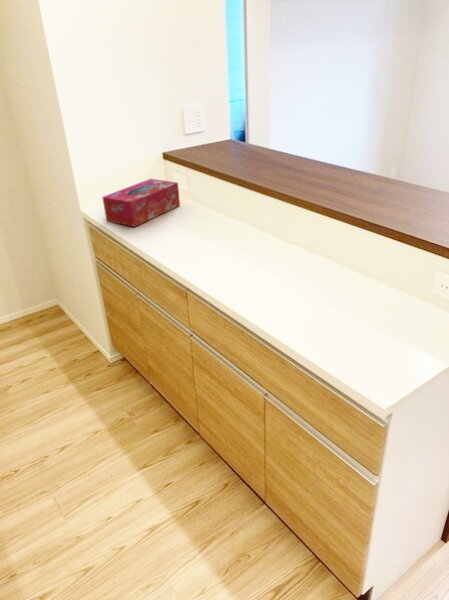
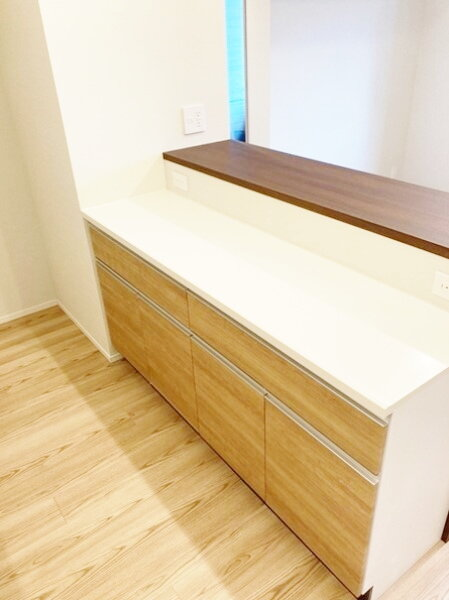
- tissue box (142, 201)
